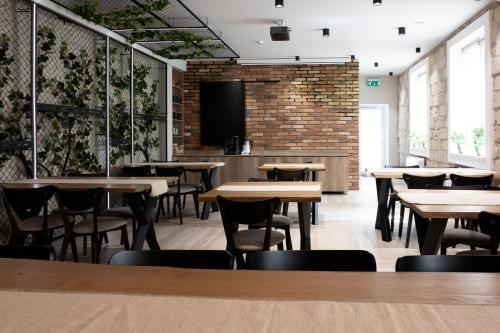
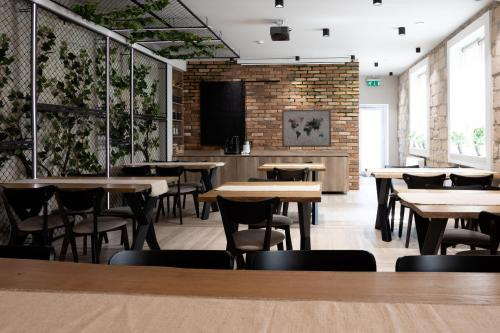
+ wall art (306, 128)
